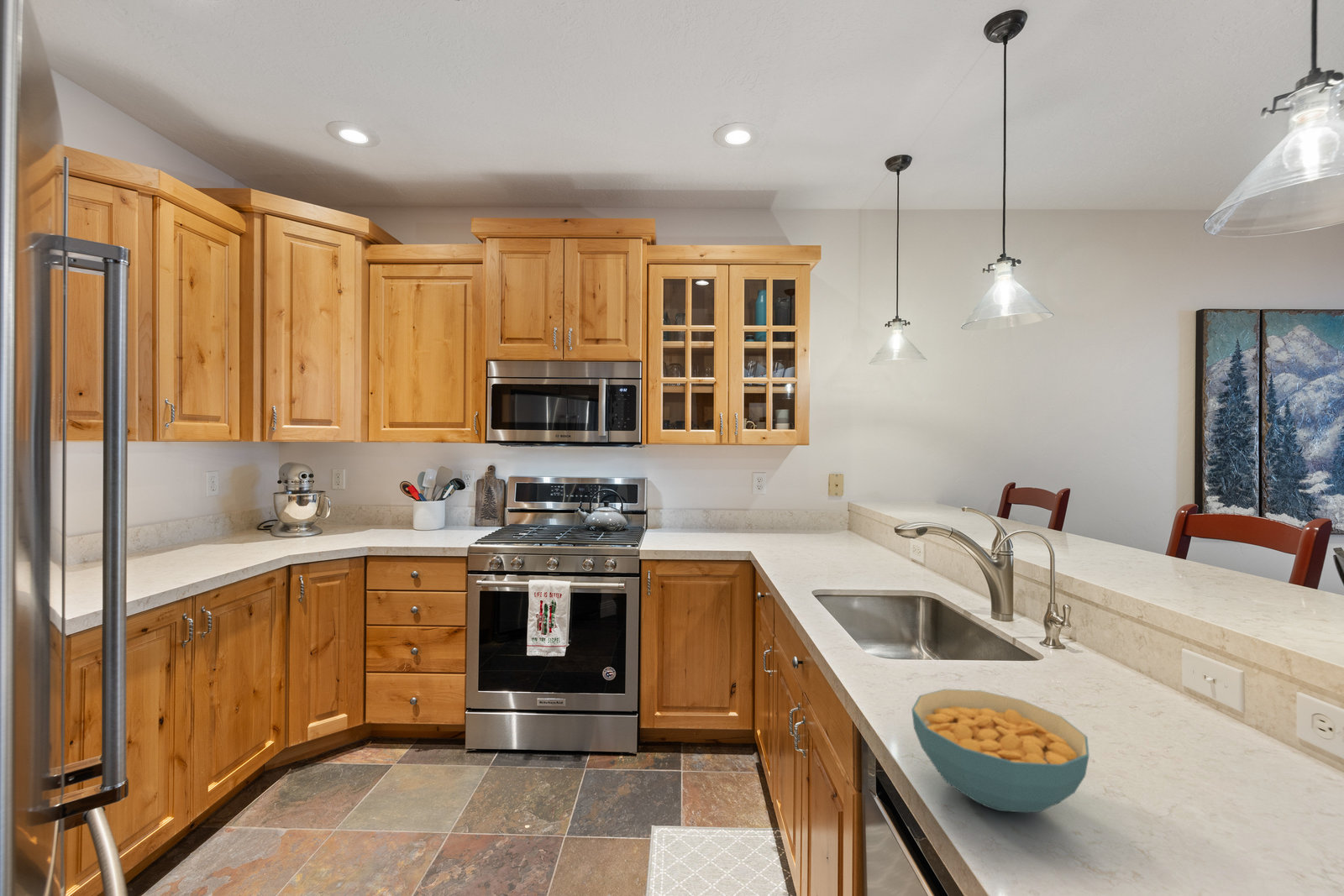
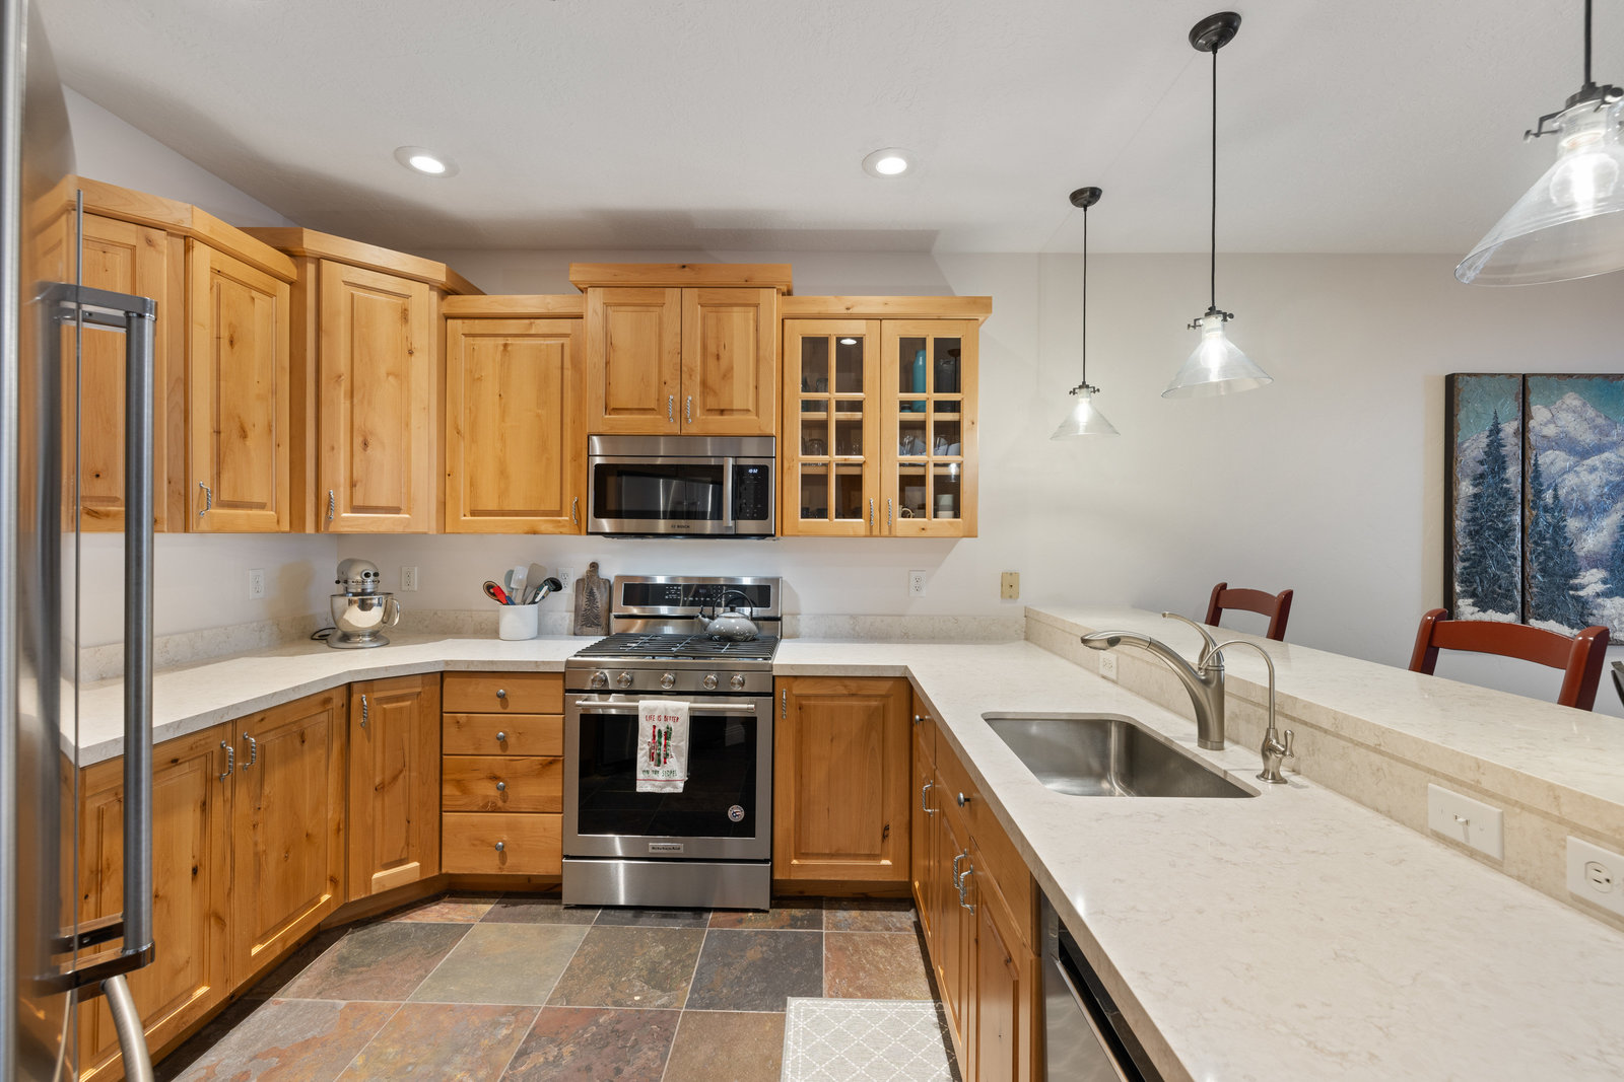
- cereal bowl (995, 759)
